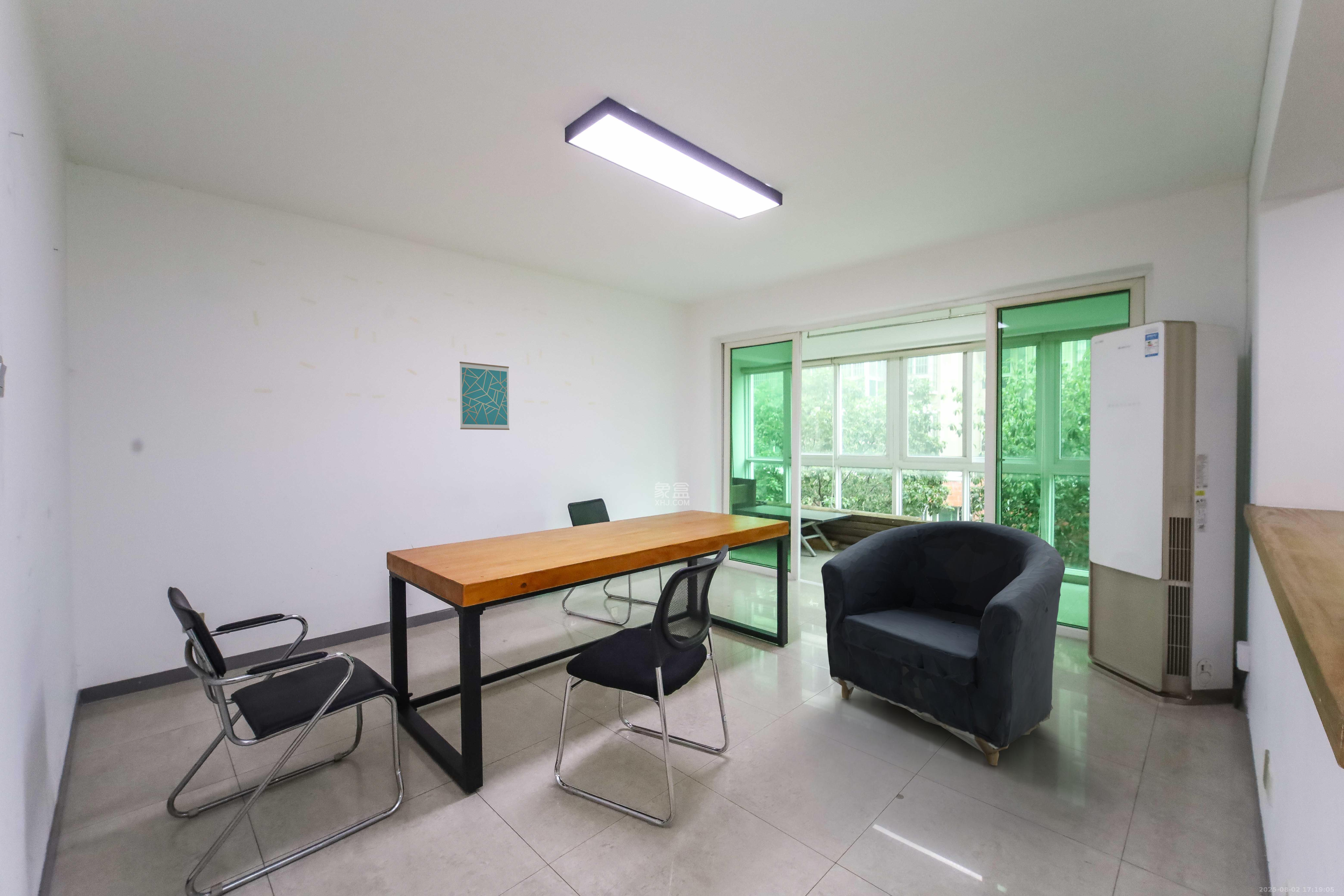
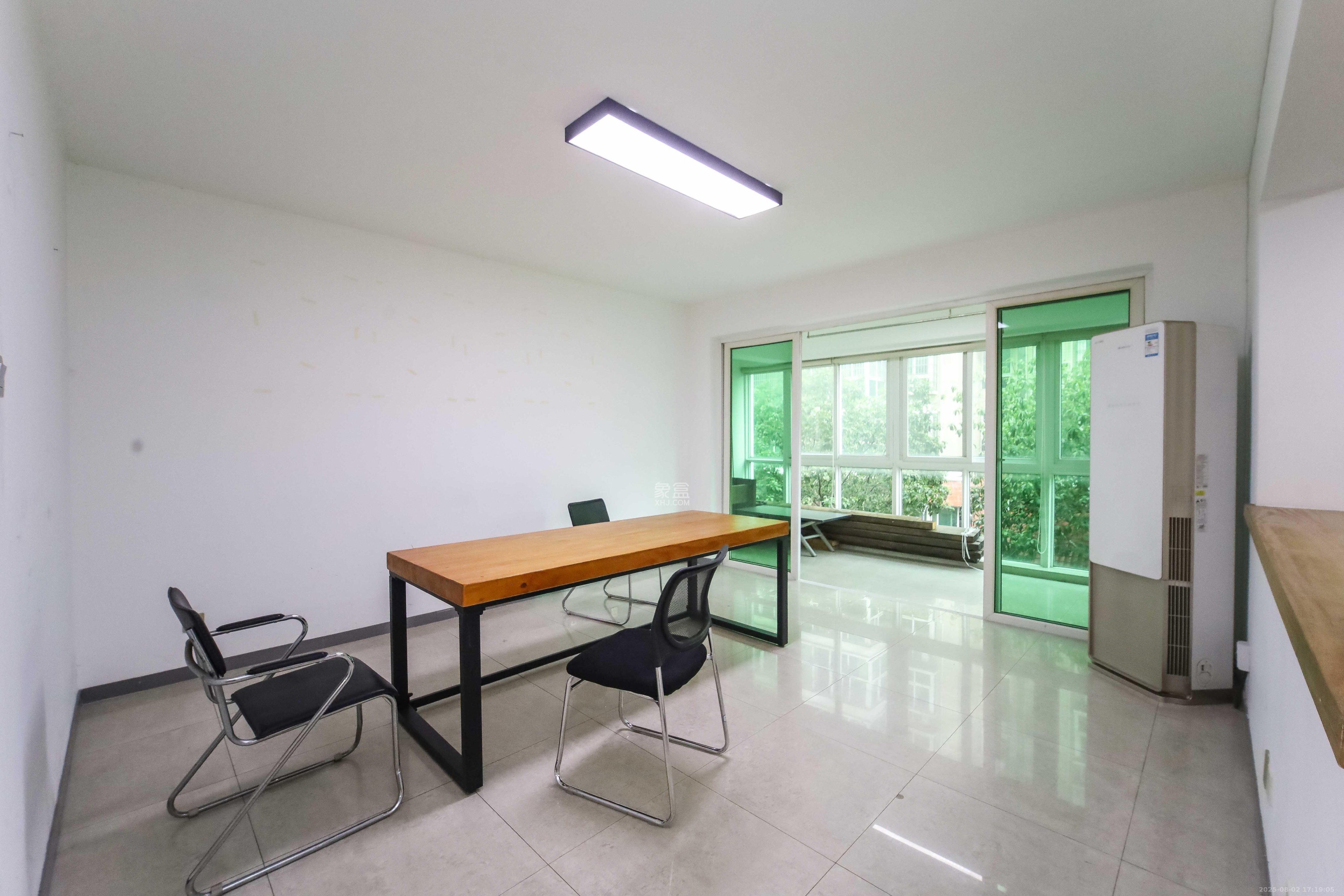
- wall art (485, 397)
- armchair (947, 624)
